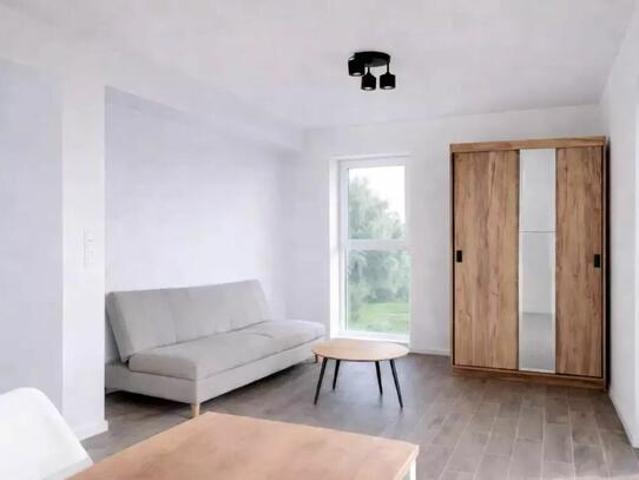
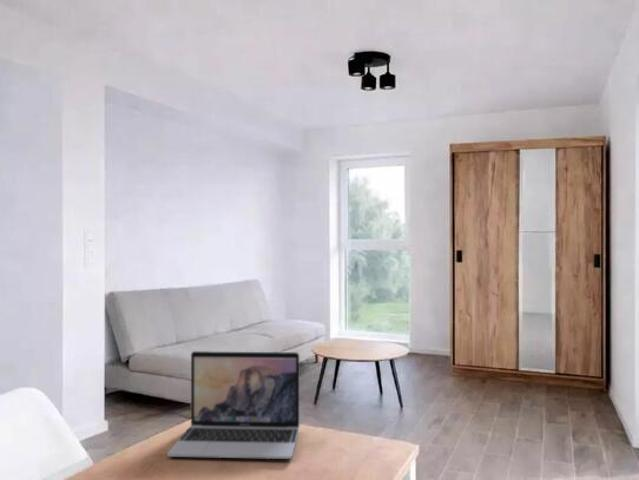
+ laptop (237, 401)
